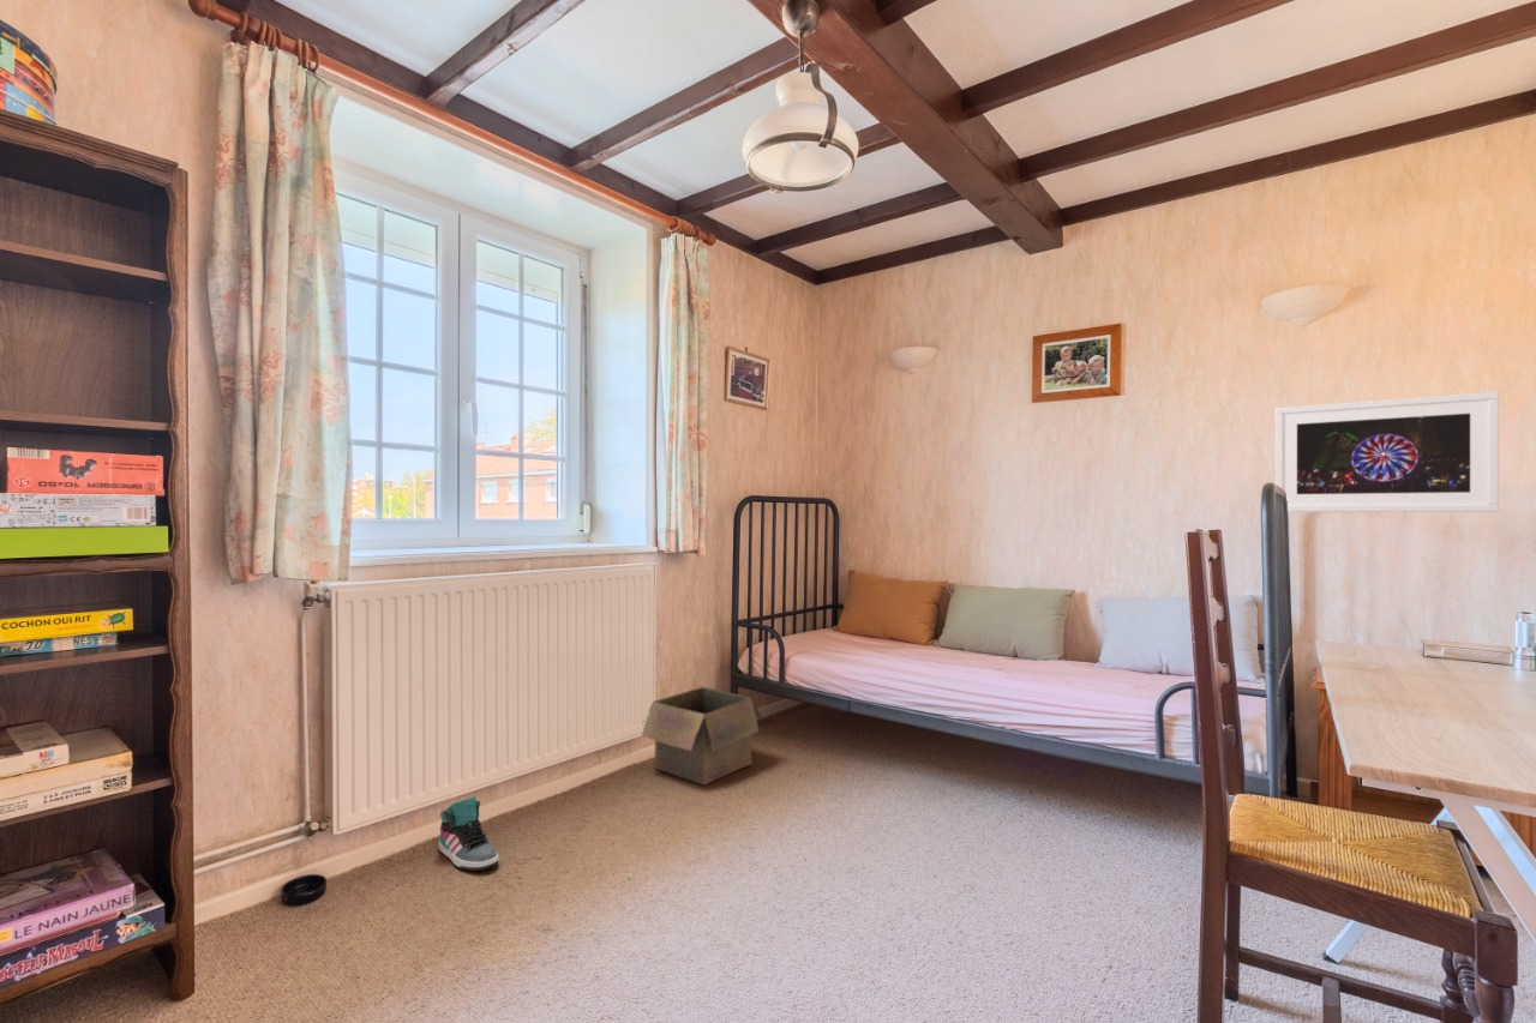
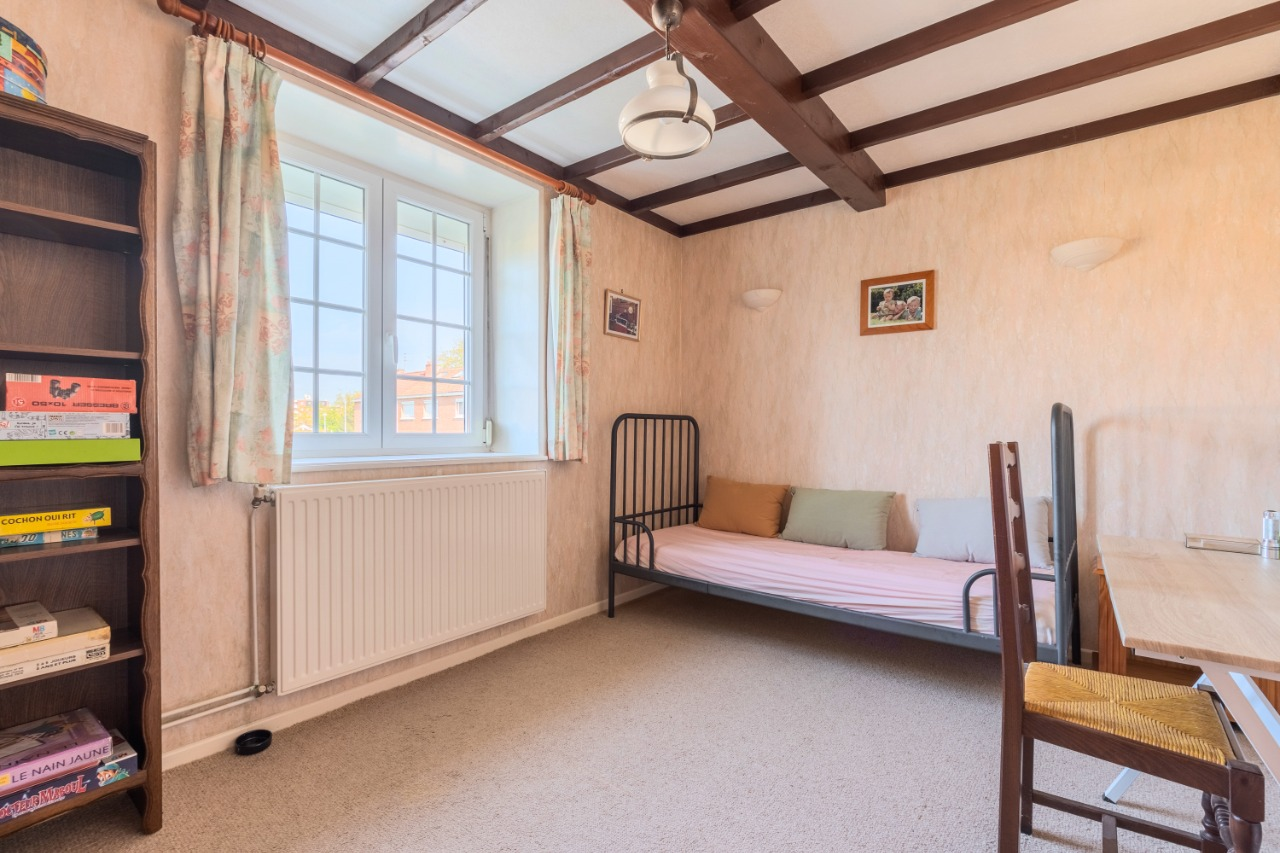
- box (700, 732)
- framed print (1378, 456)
- sneaker (468, 828)
